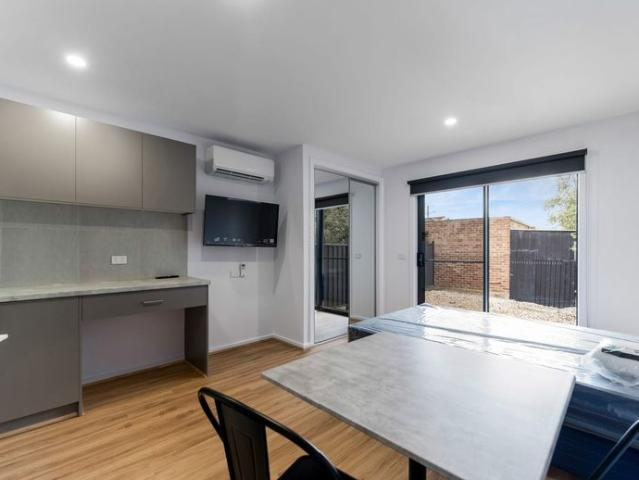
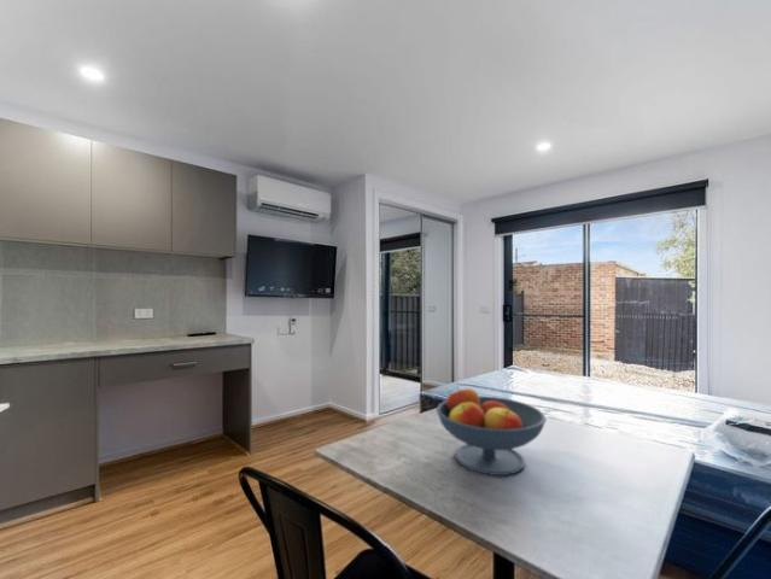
+ fruit bowl (489, 426)
